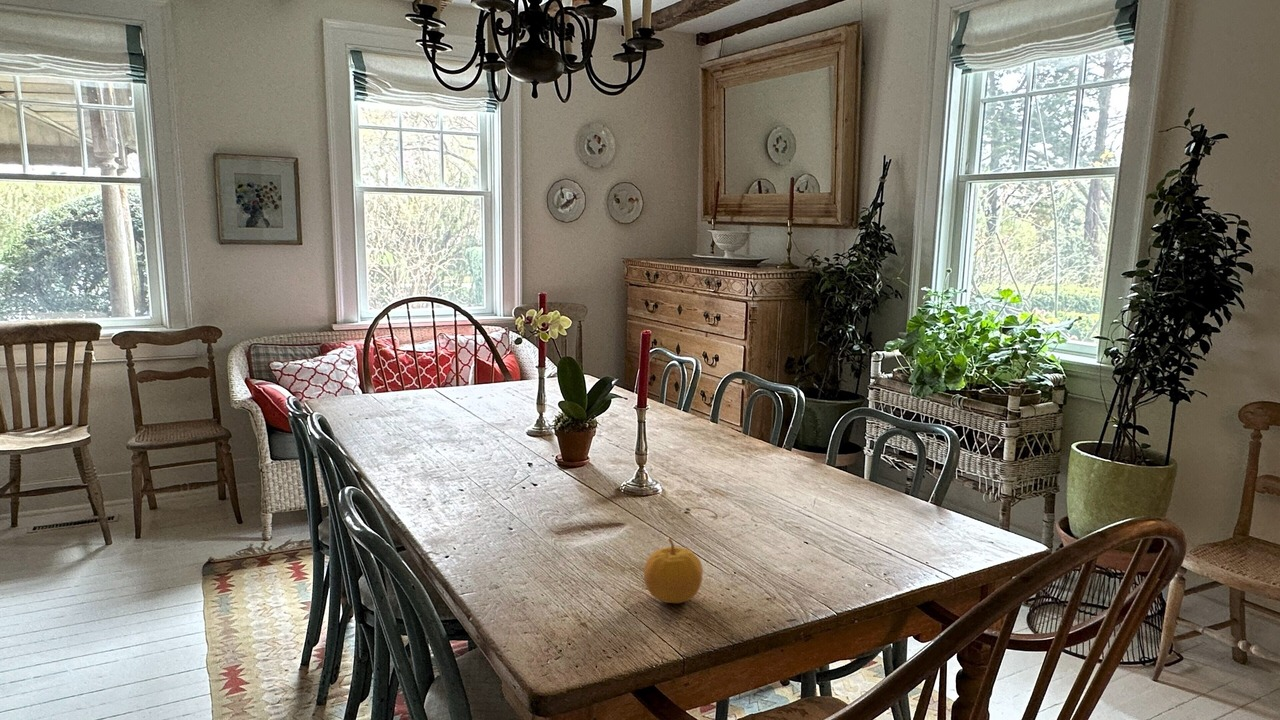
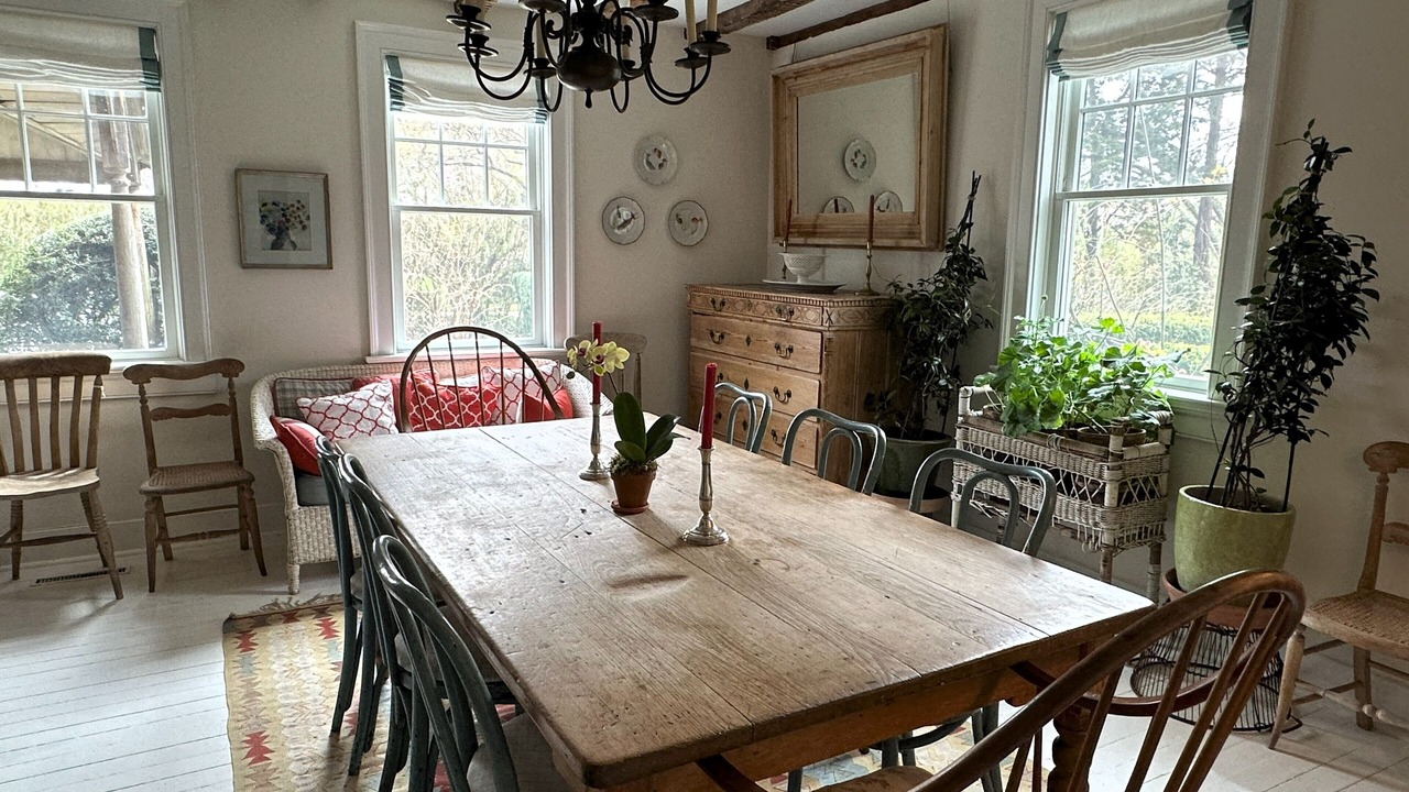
- fruit (673, 568)
